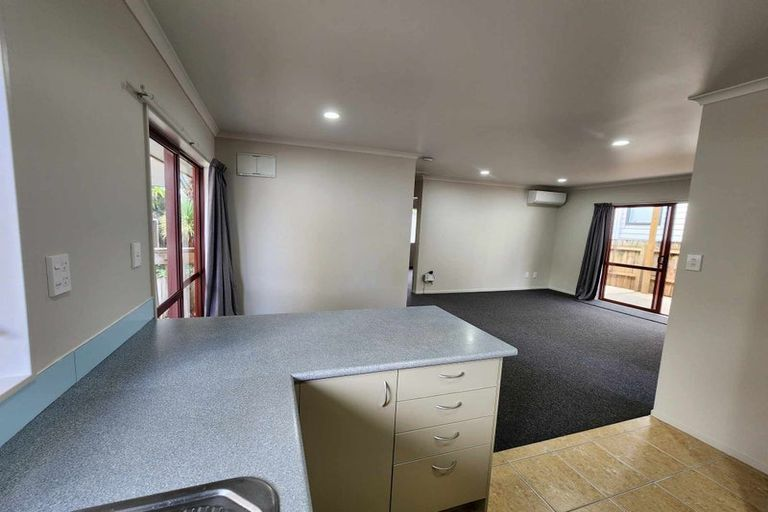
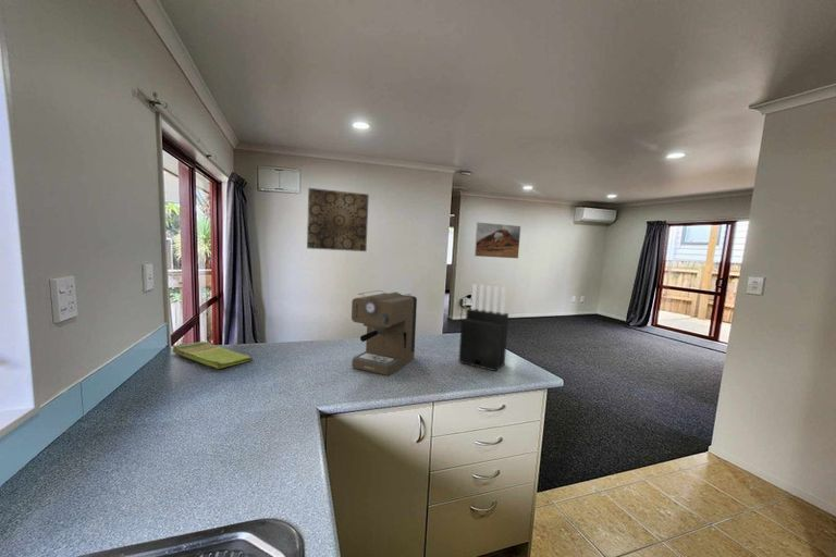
+ dish towel (211, 352)
+ coffee maker (386, 330)
+ knife block (483, 325)
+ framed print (497, 240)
+ wall art (337, 221)
